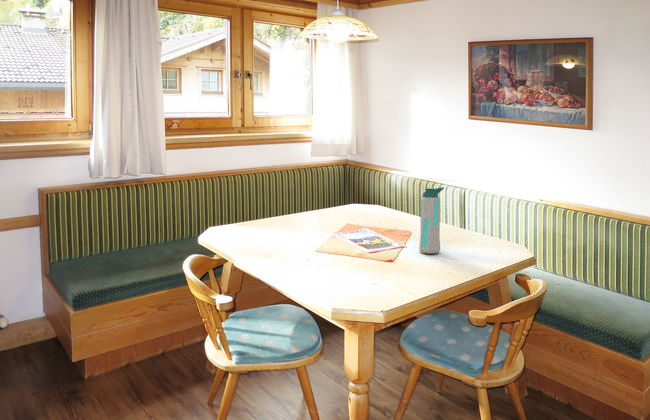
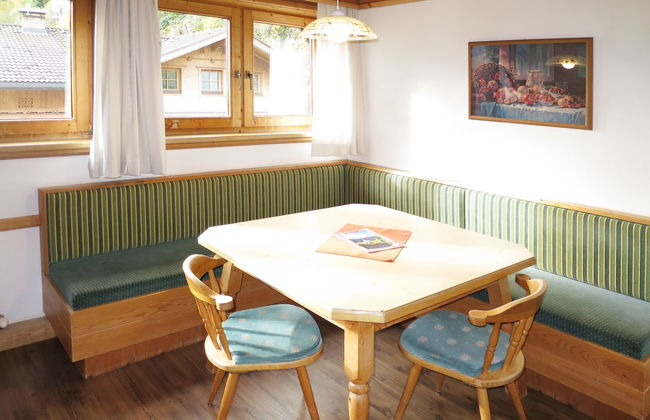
- water bottle (431, 220)
